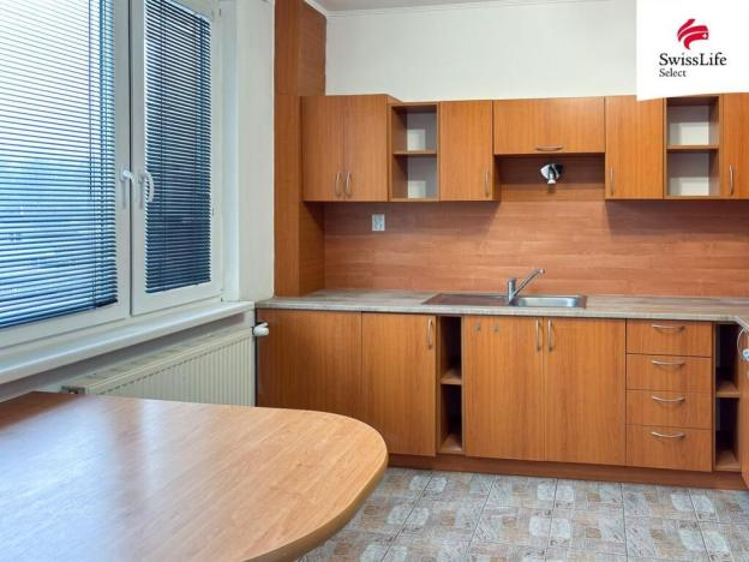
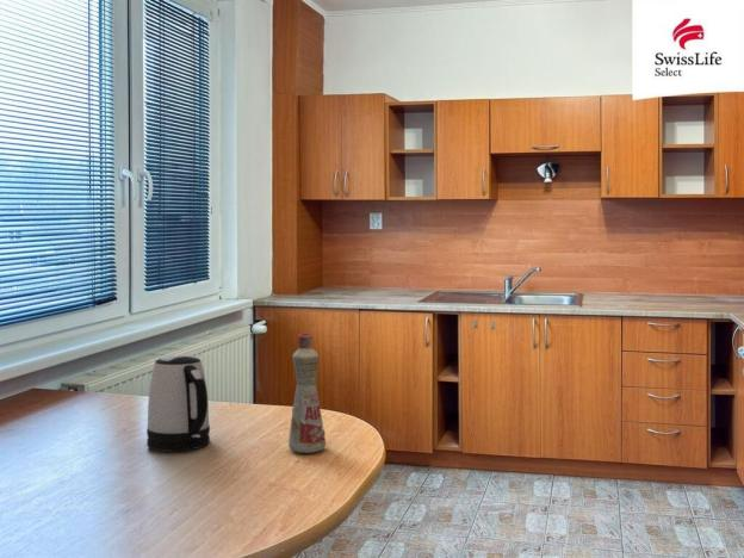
+ bottle (306, 390)
+ kettle (182, 401)
